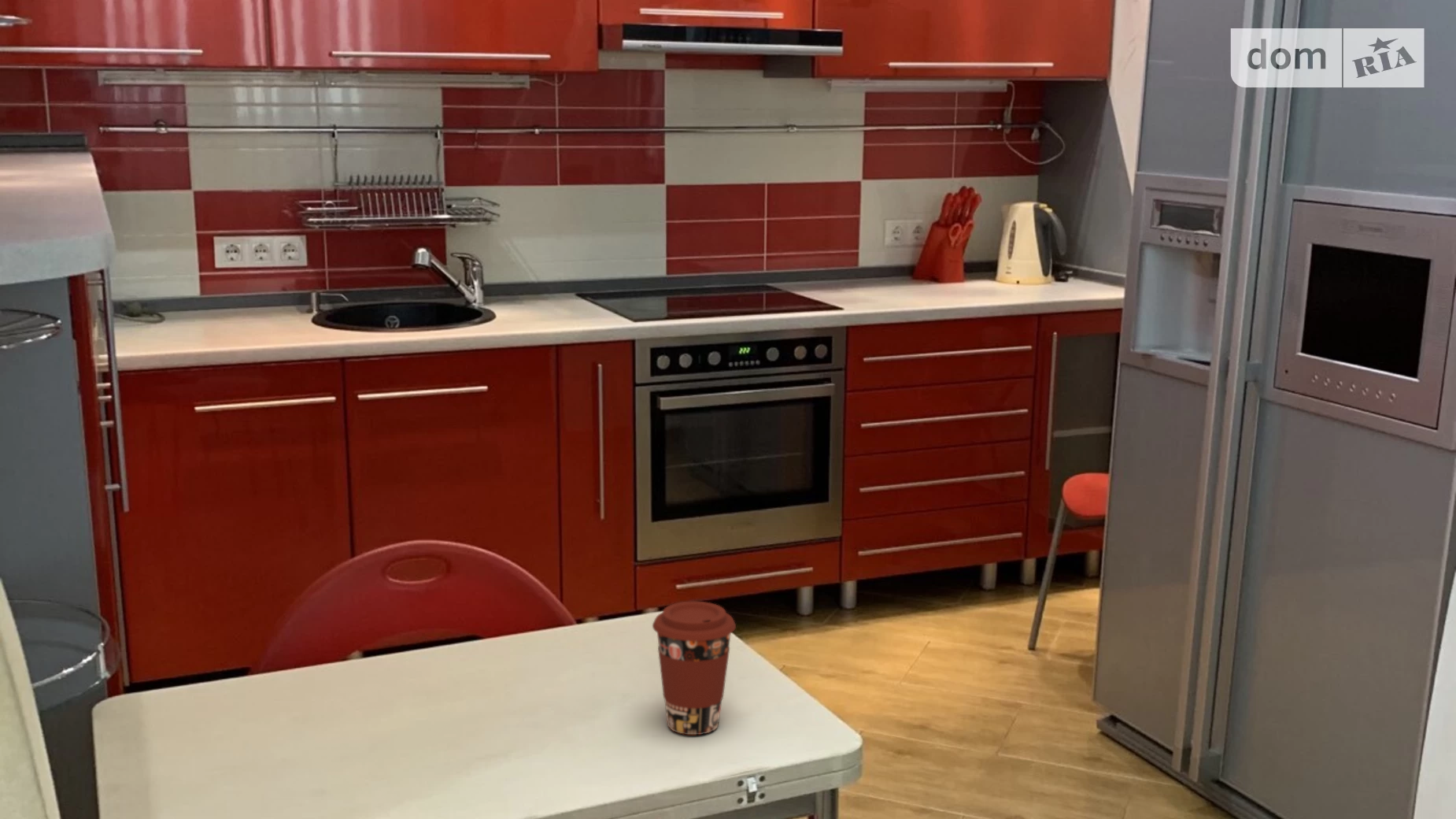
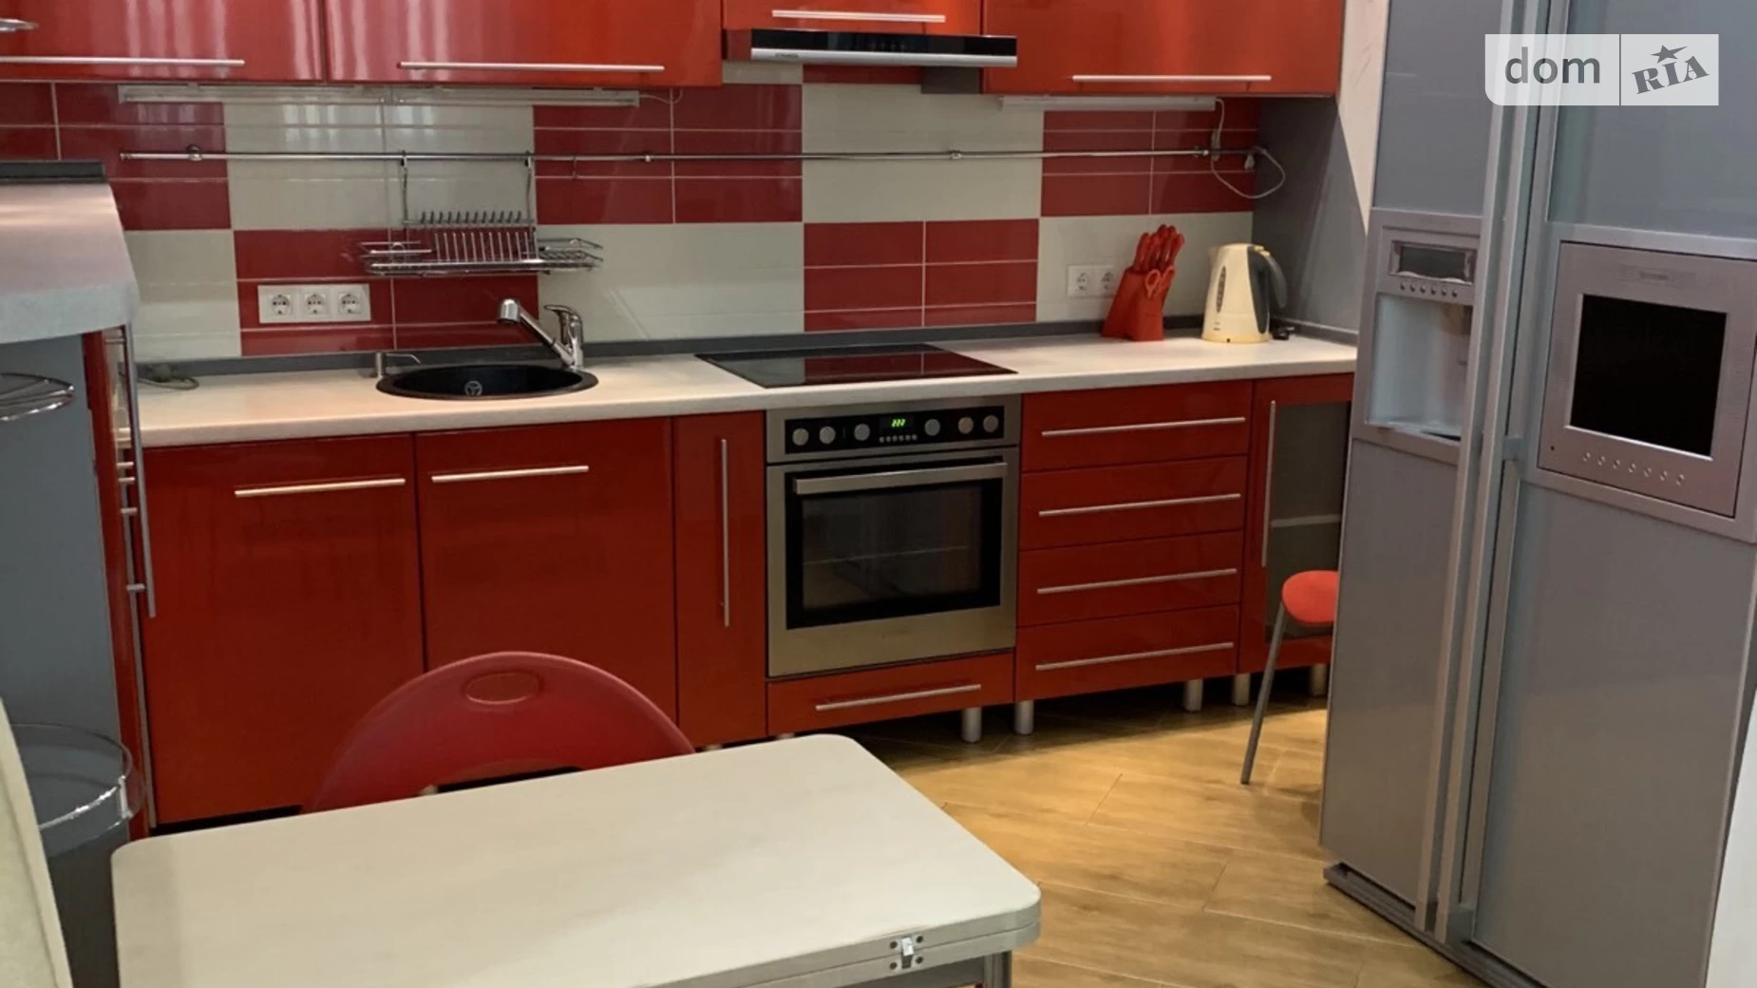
- coffee cup (693, 668)
